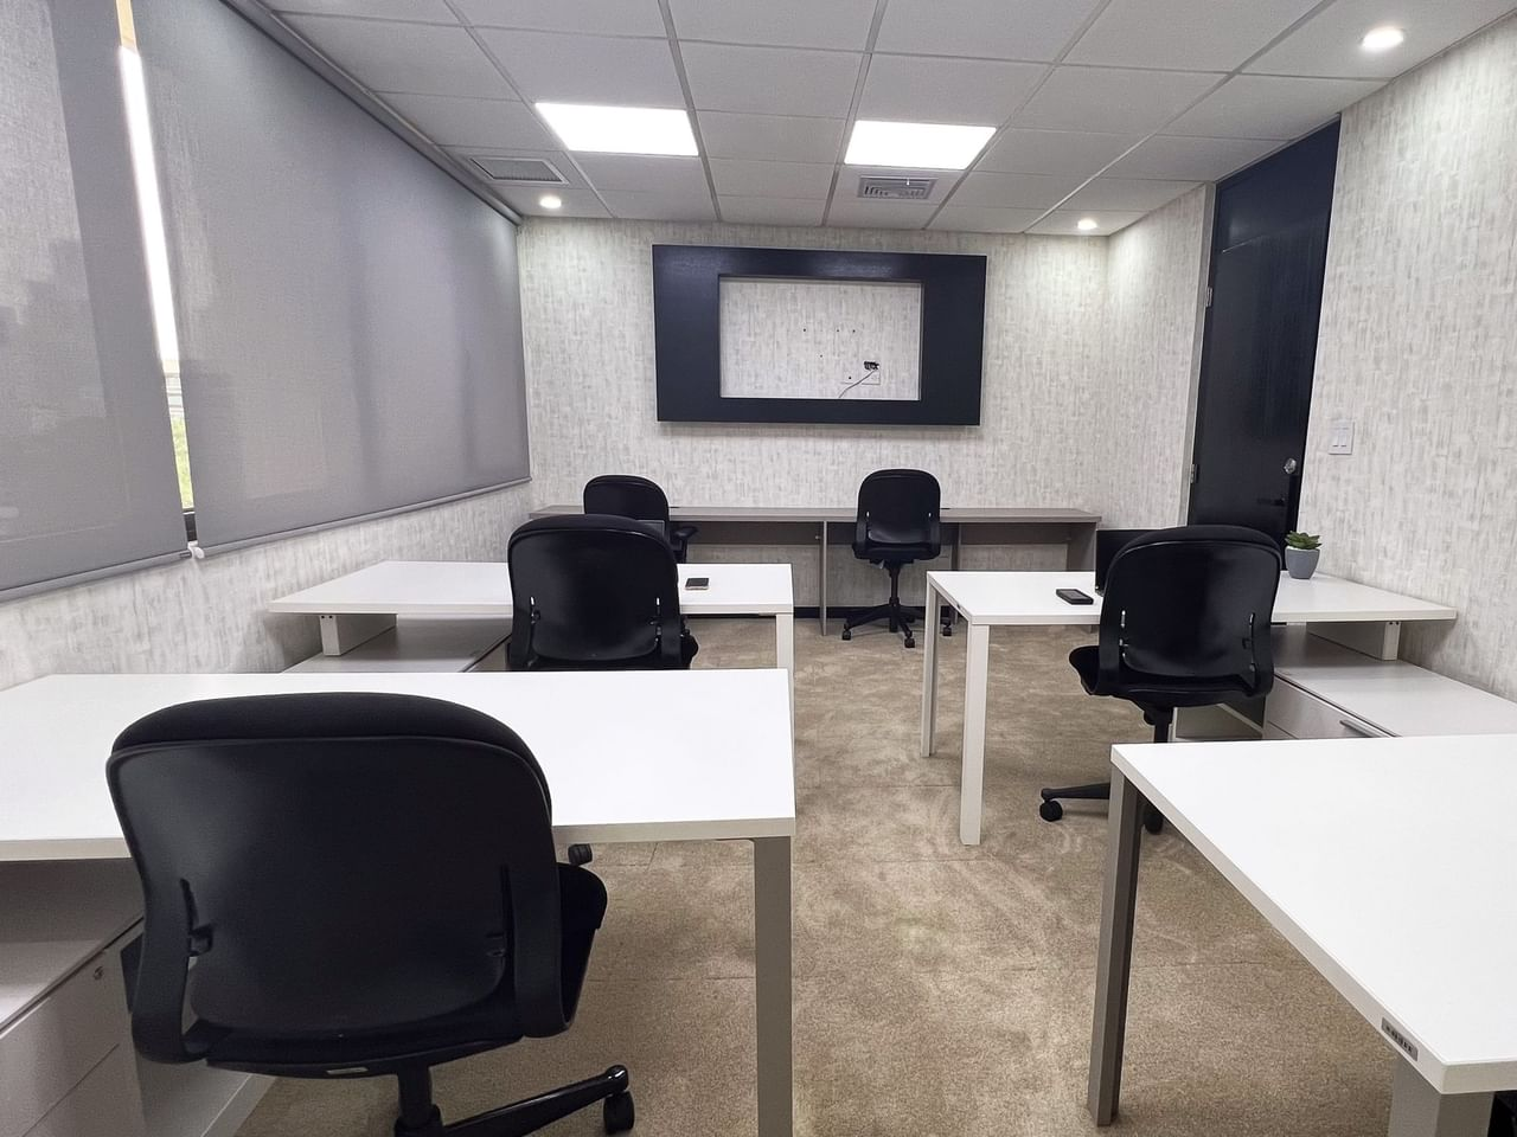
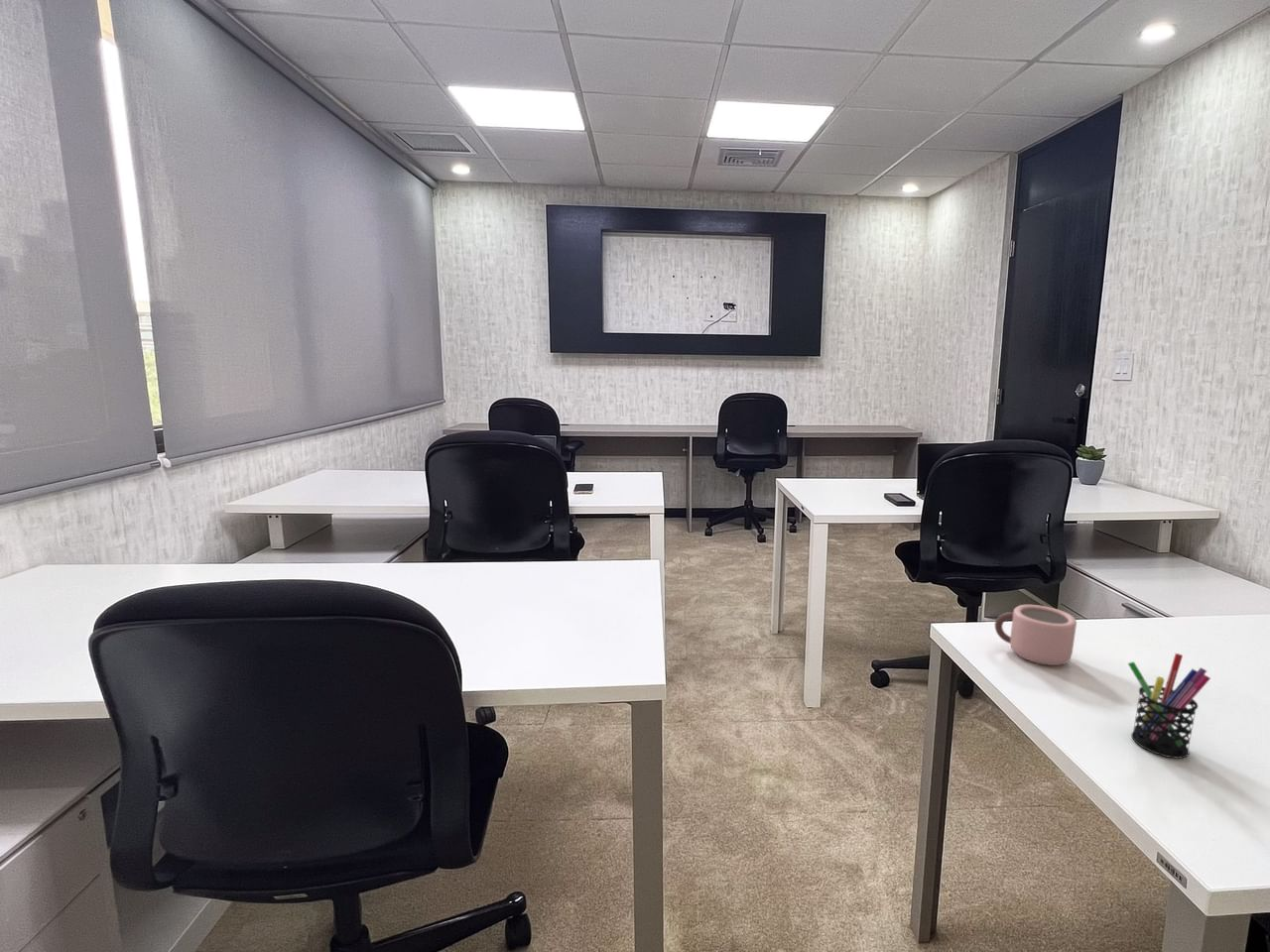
+ mug (1033, 633)
+ pen holder (1160, 699)
